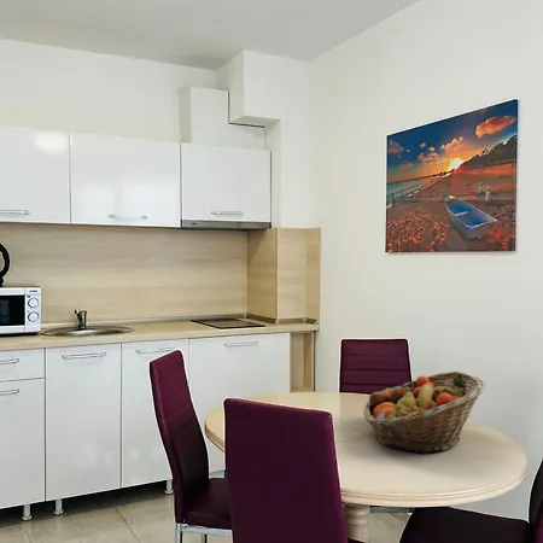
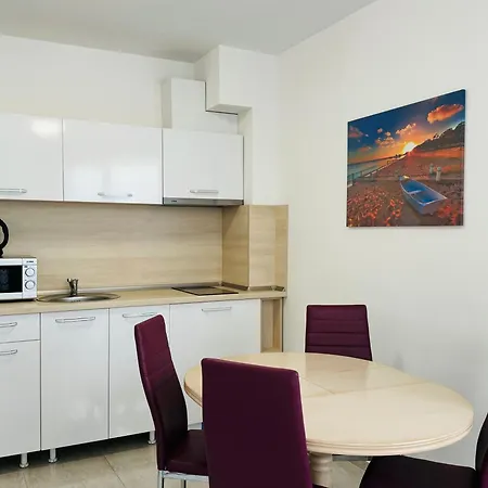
- fruit basket (421, 407)
